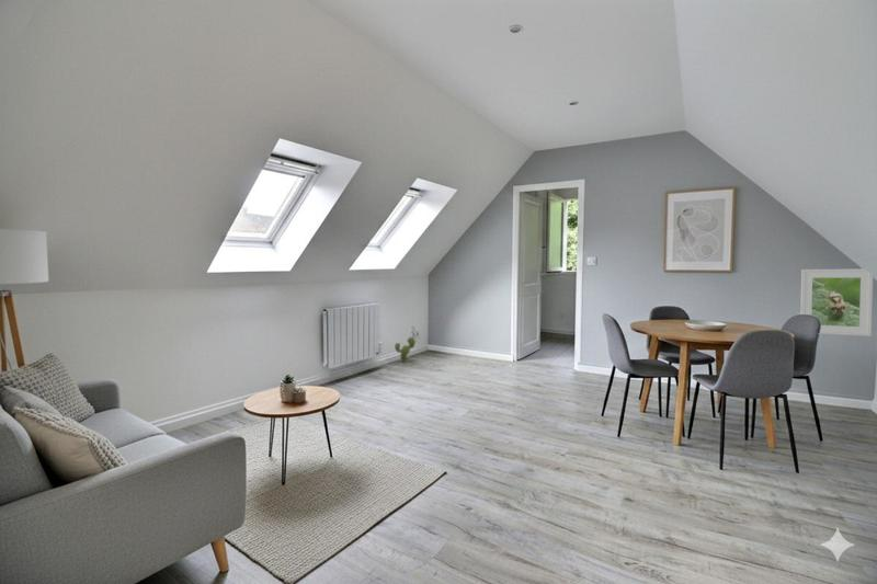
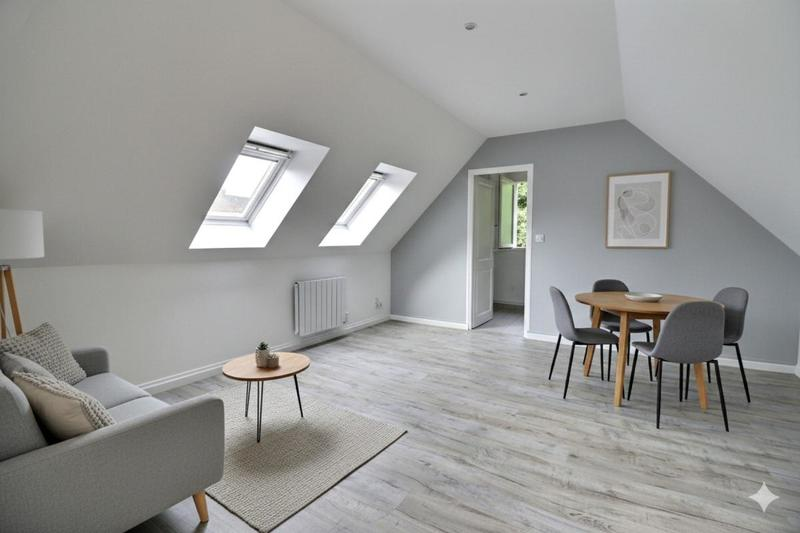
- decorative plant (405, 348)
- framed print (834, 301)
